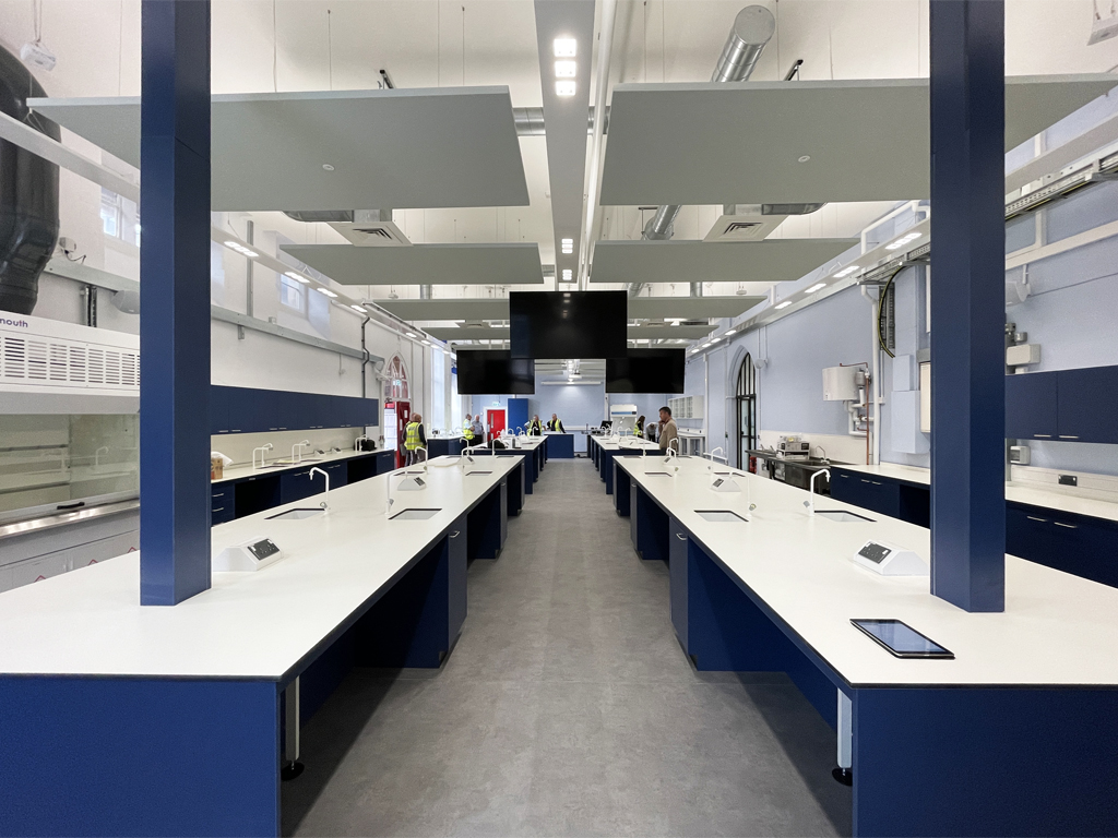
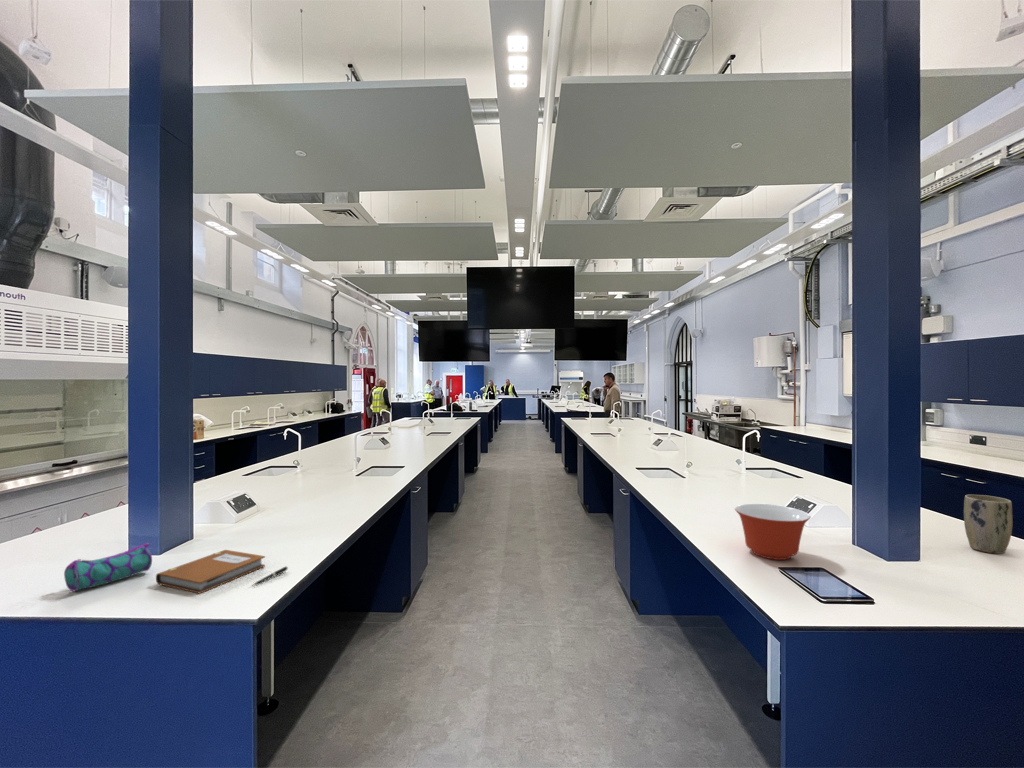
+ notebook (214, 568)
+ pencil case (110, 566)
+ plant pot (987, 523)
+ pen (269, 576)
+ mixing bowl (771, 532)
